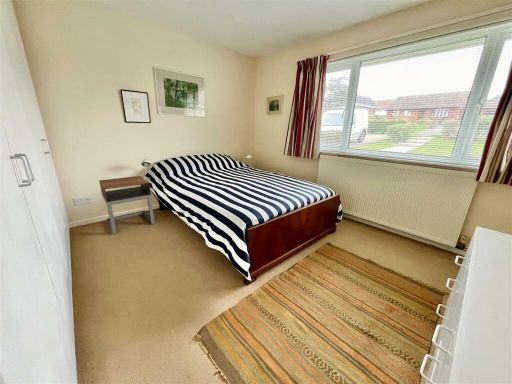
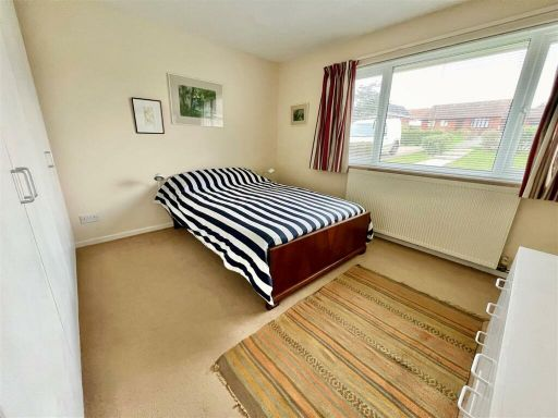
- nightstand (127, 201)
